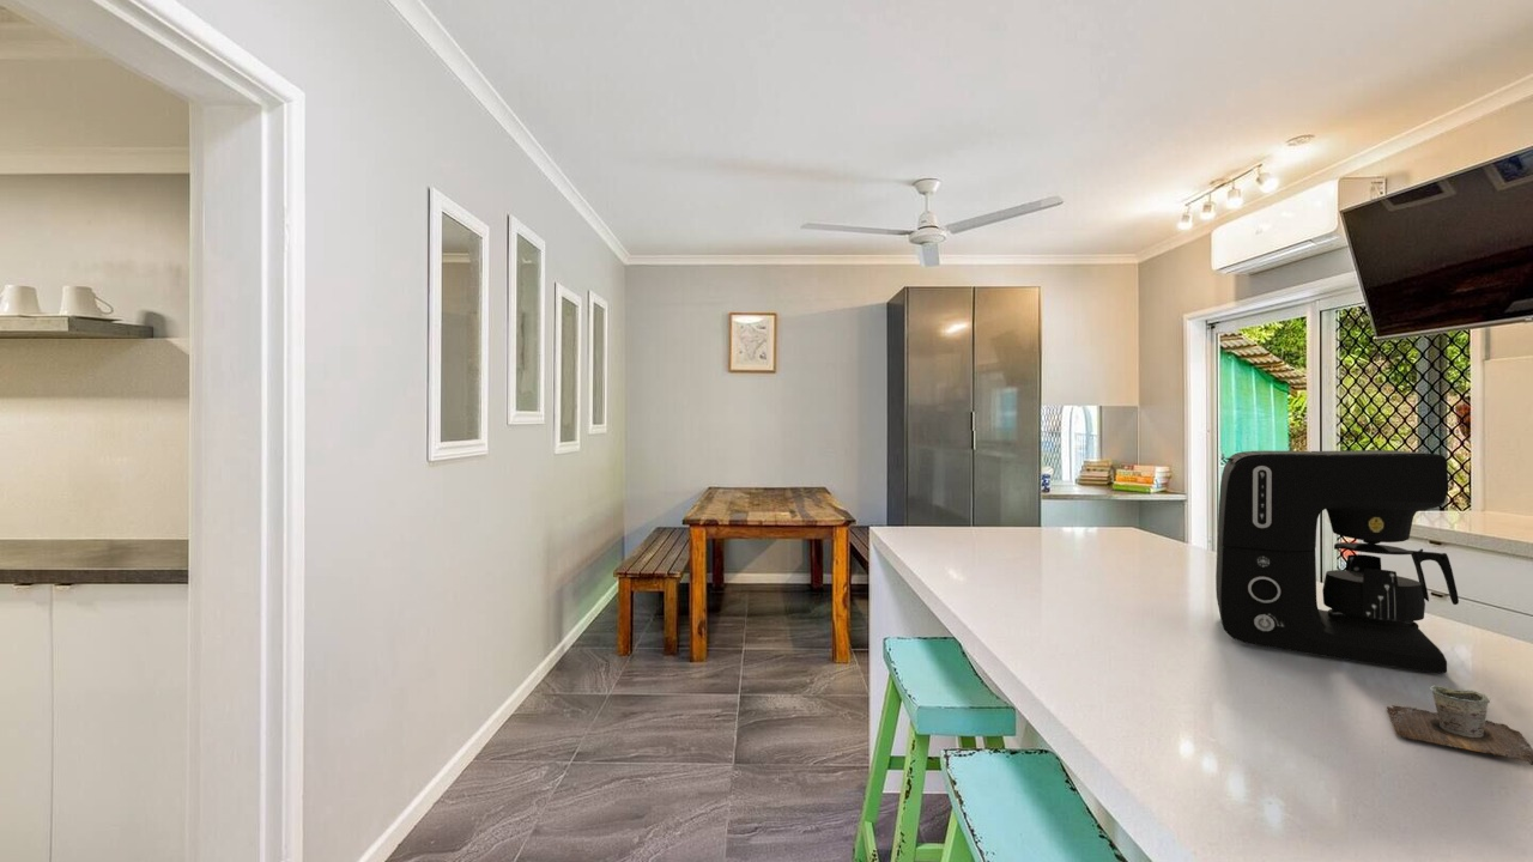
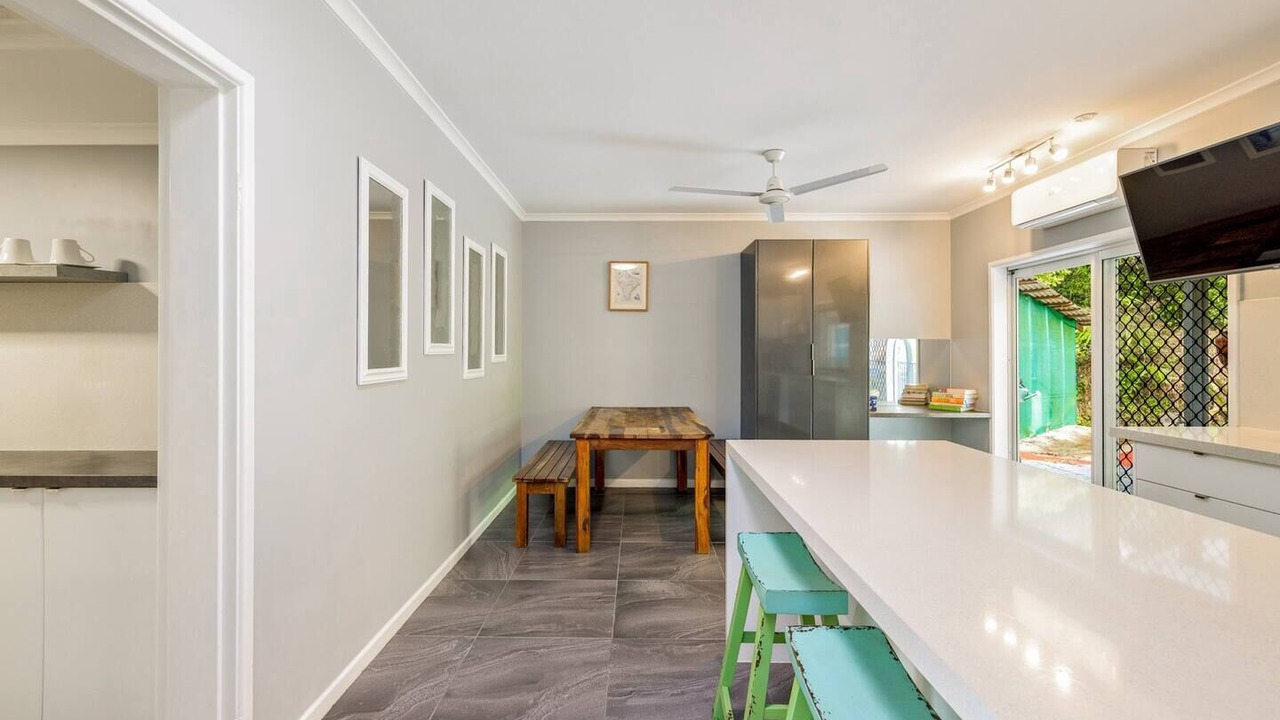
- coffee maker (1334, 546)
- cup (1456, 712)
